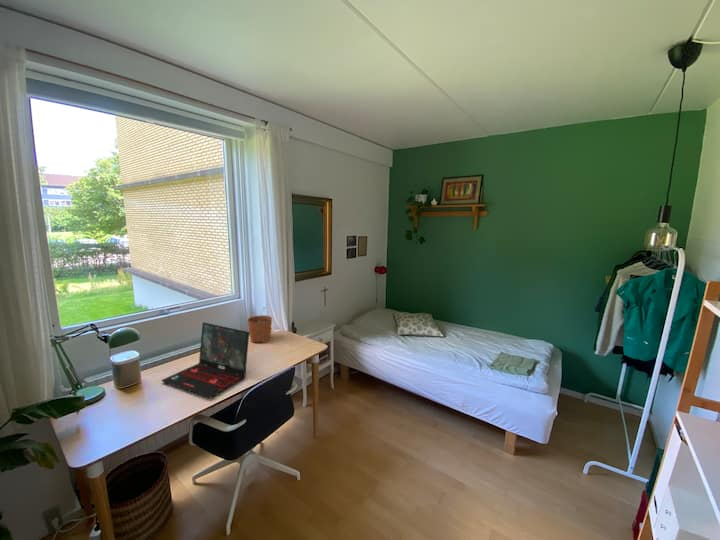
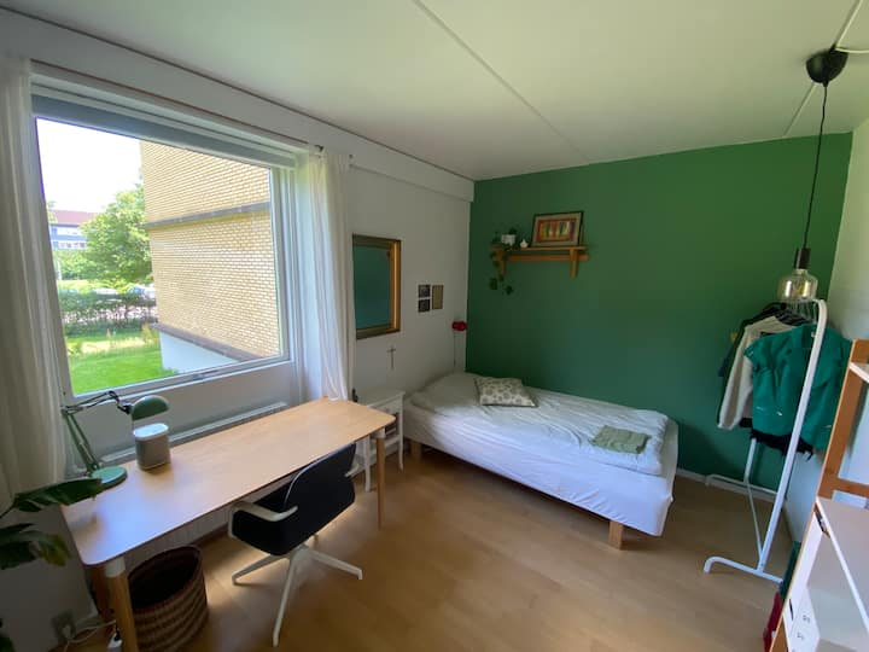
- laptop (206, 356)
- plant pot (260, 324)
